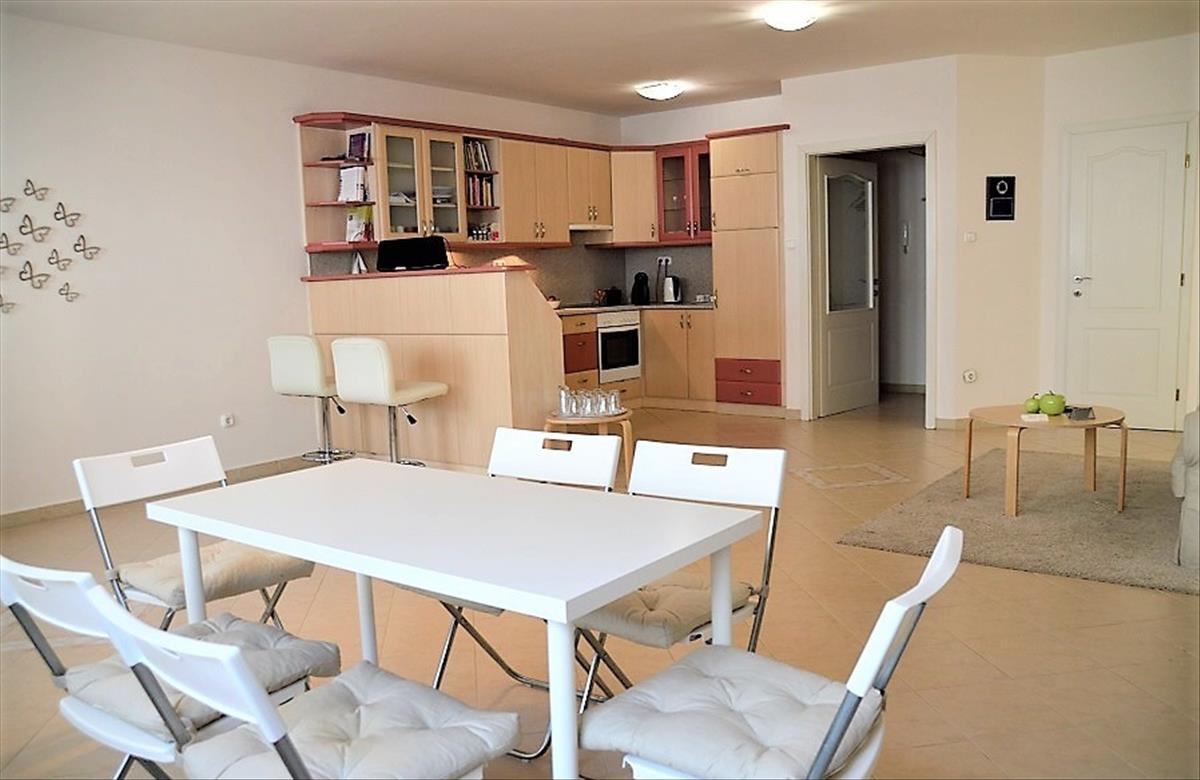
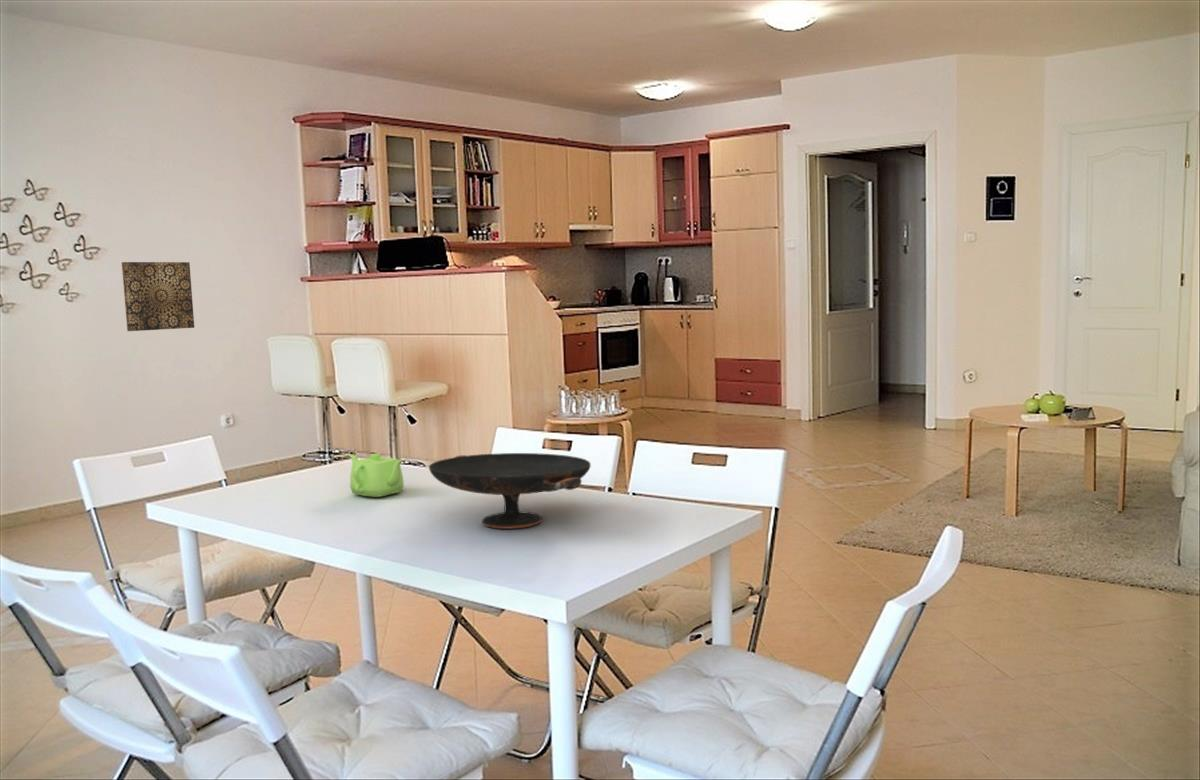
+ teapot (376, 473)
+ wall art (159, 295)
+ decorative bowl (512, 491)
